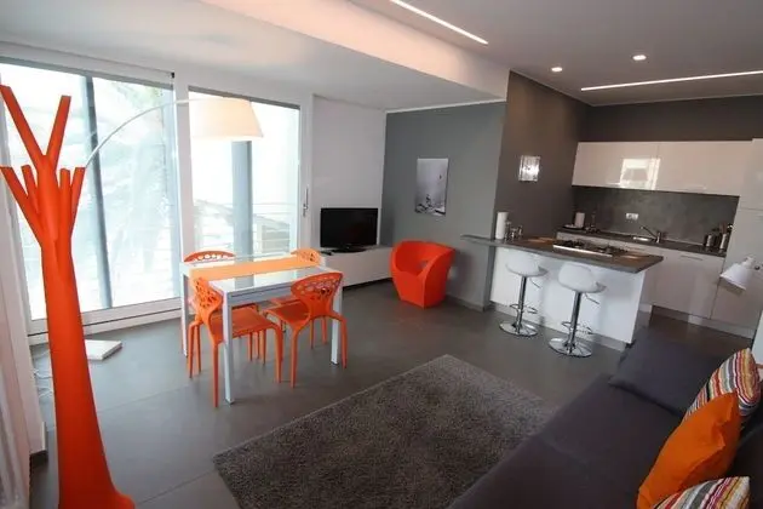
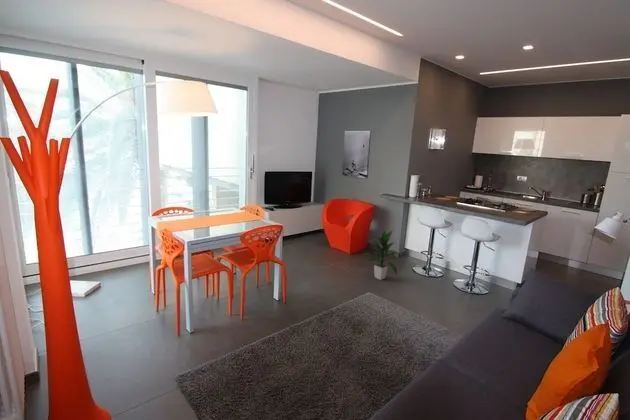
+ indoor plant (382, 255)
